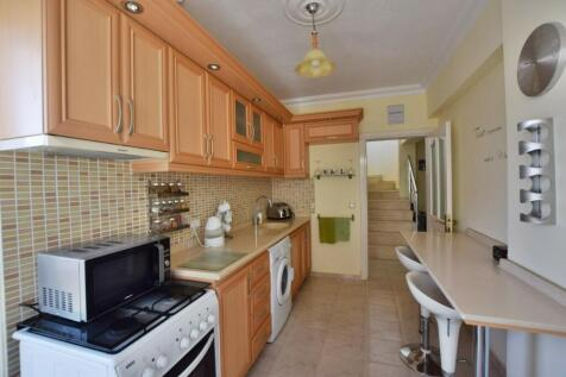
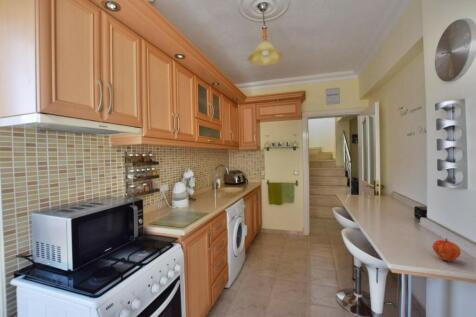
+ fruit (446, 249)
